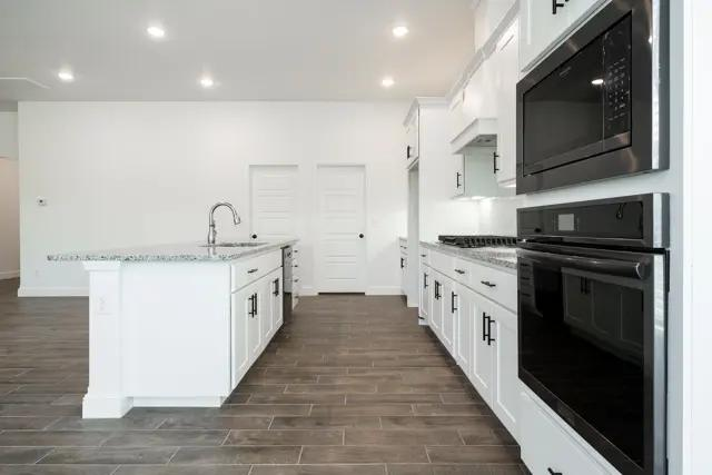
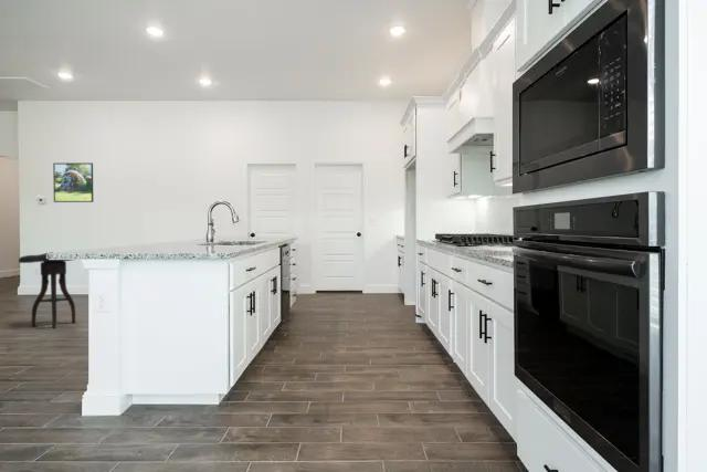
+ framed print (73, 182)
+ stool (46, 289)
